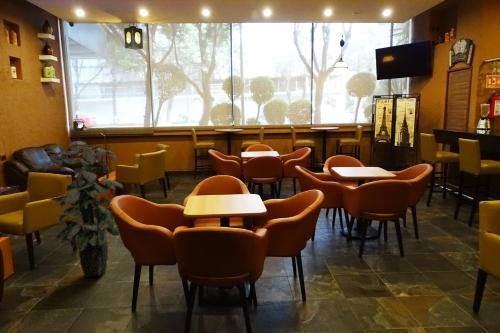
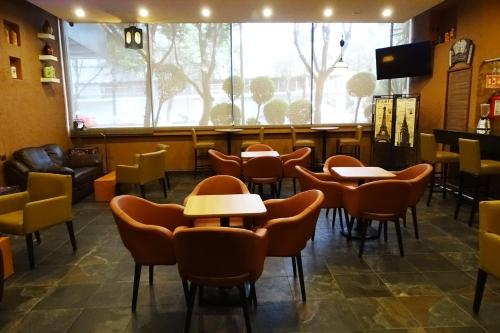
- indoor plant (87, 208)
